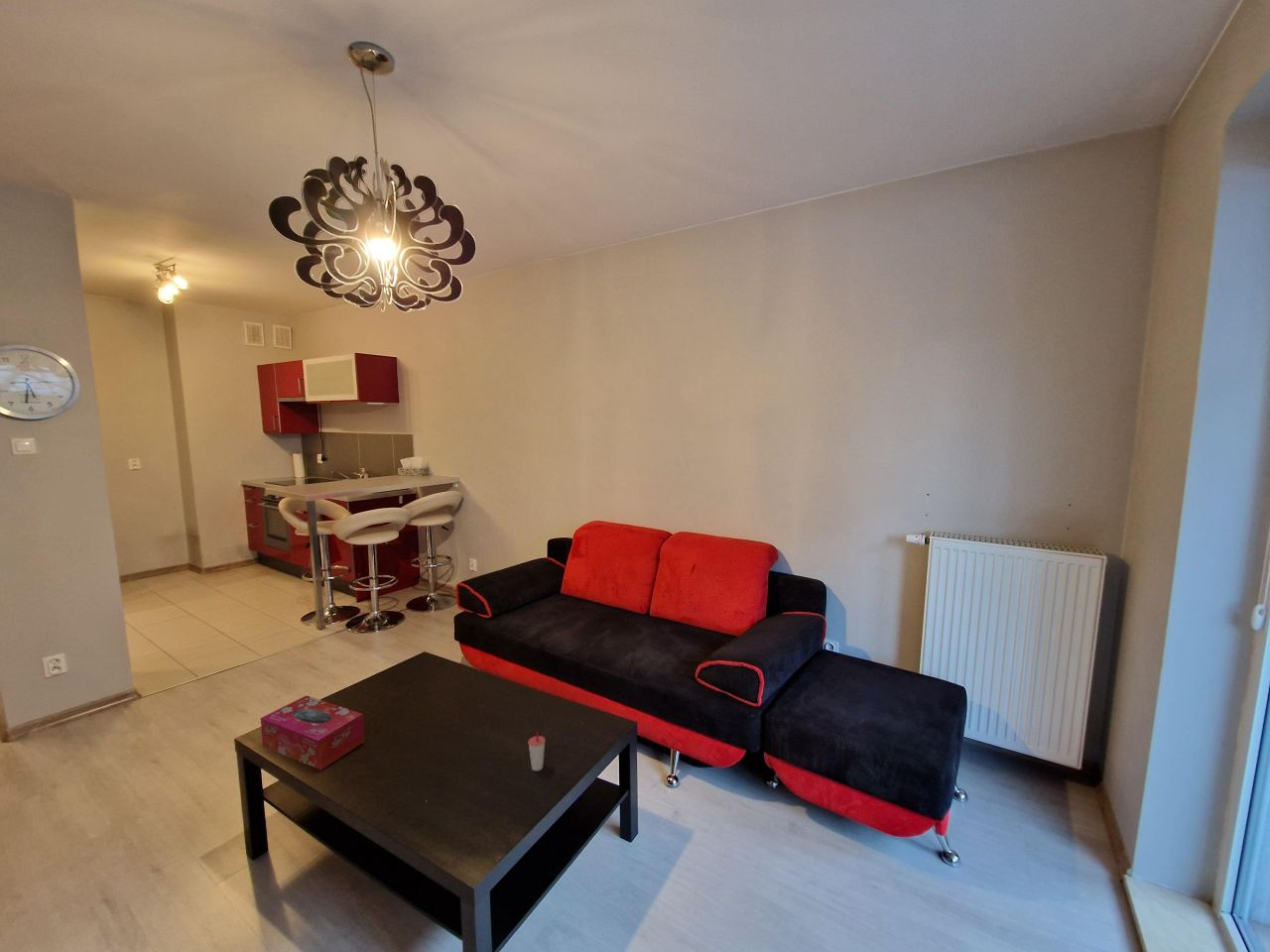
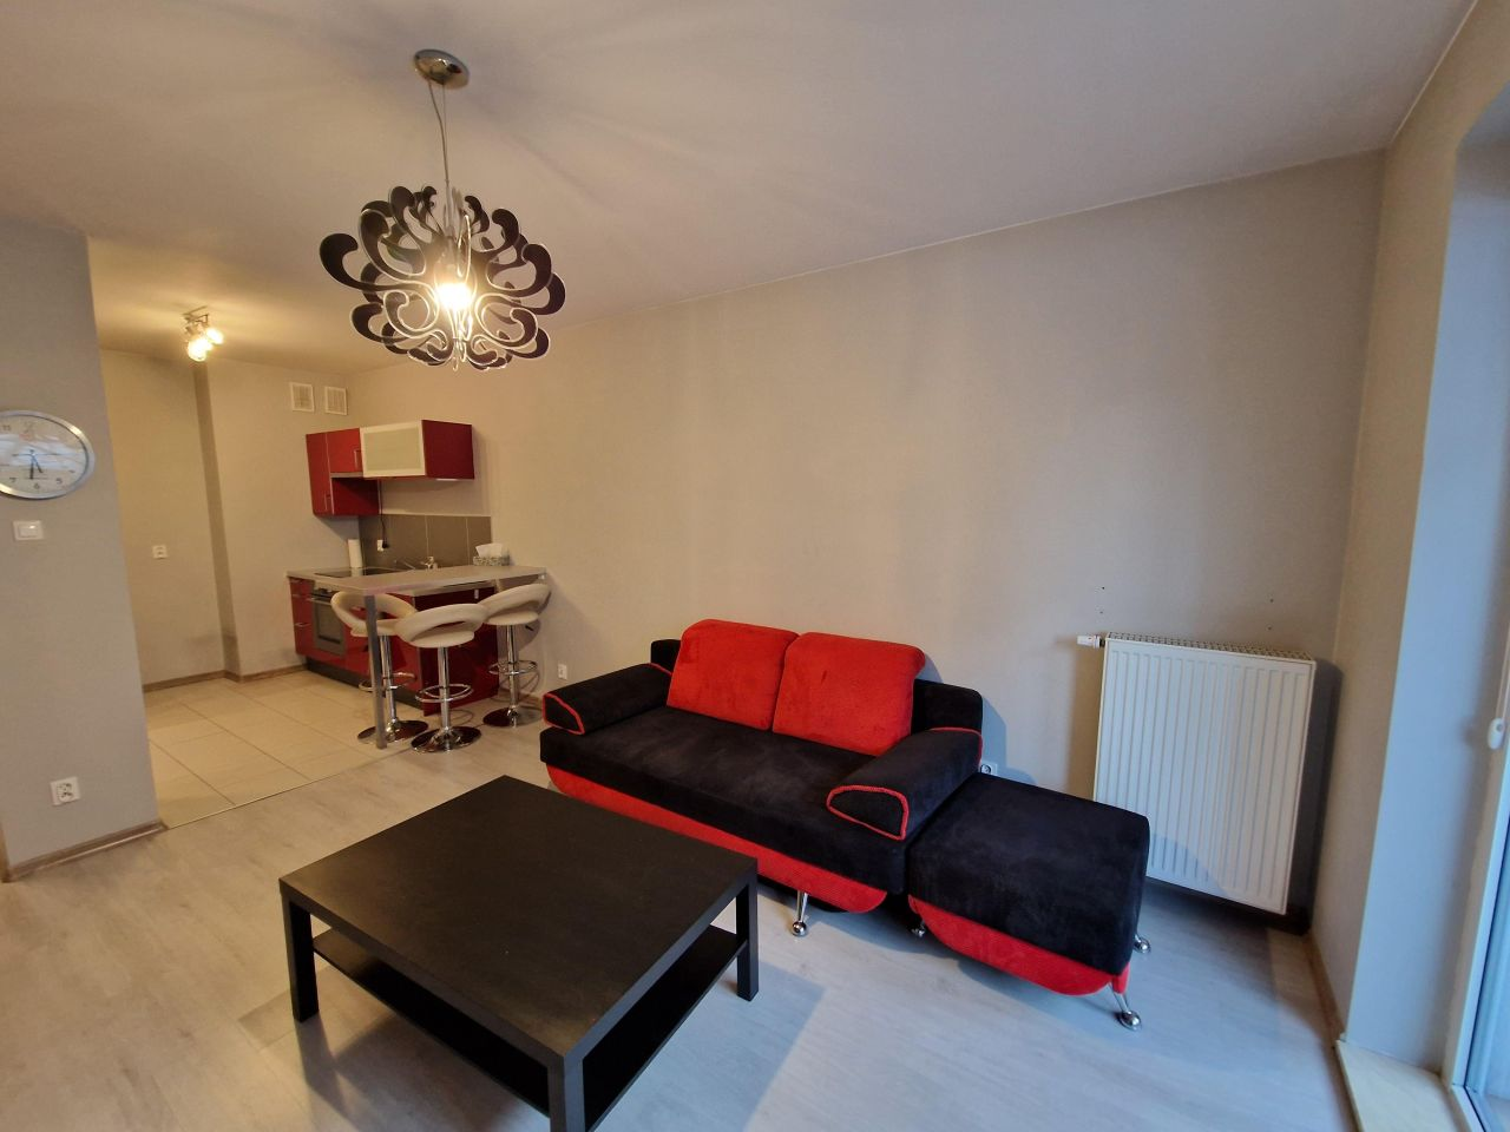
- cup (537, 750)
- tissue box (313, 730)
